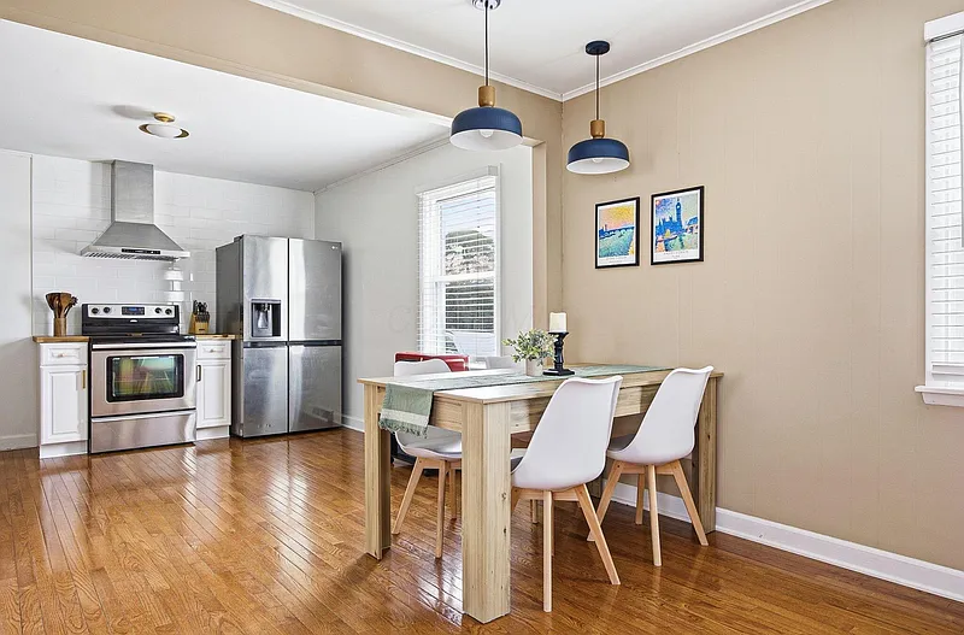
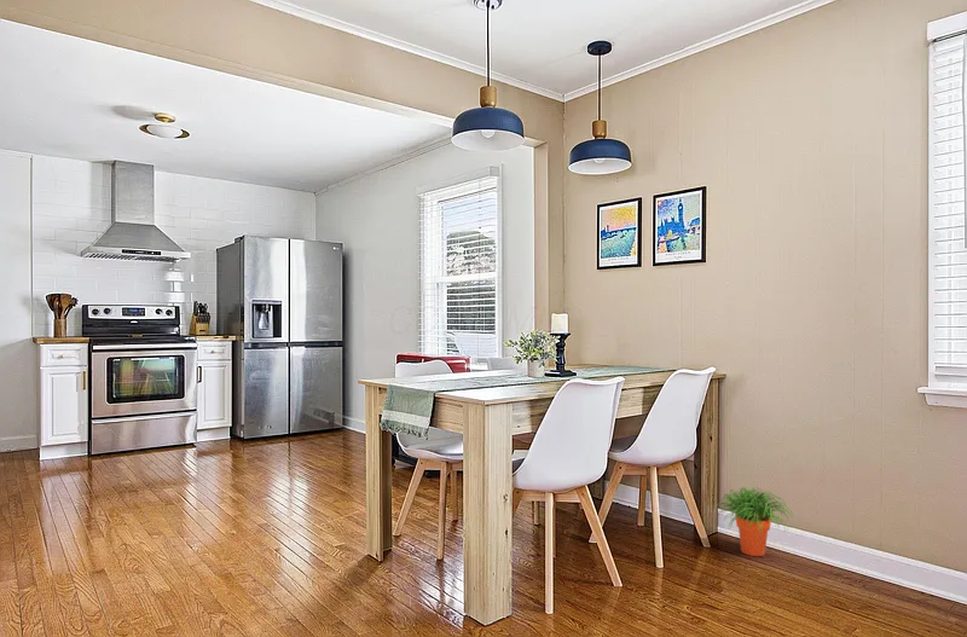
+ potted plant (752, 520)
